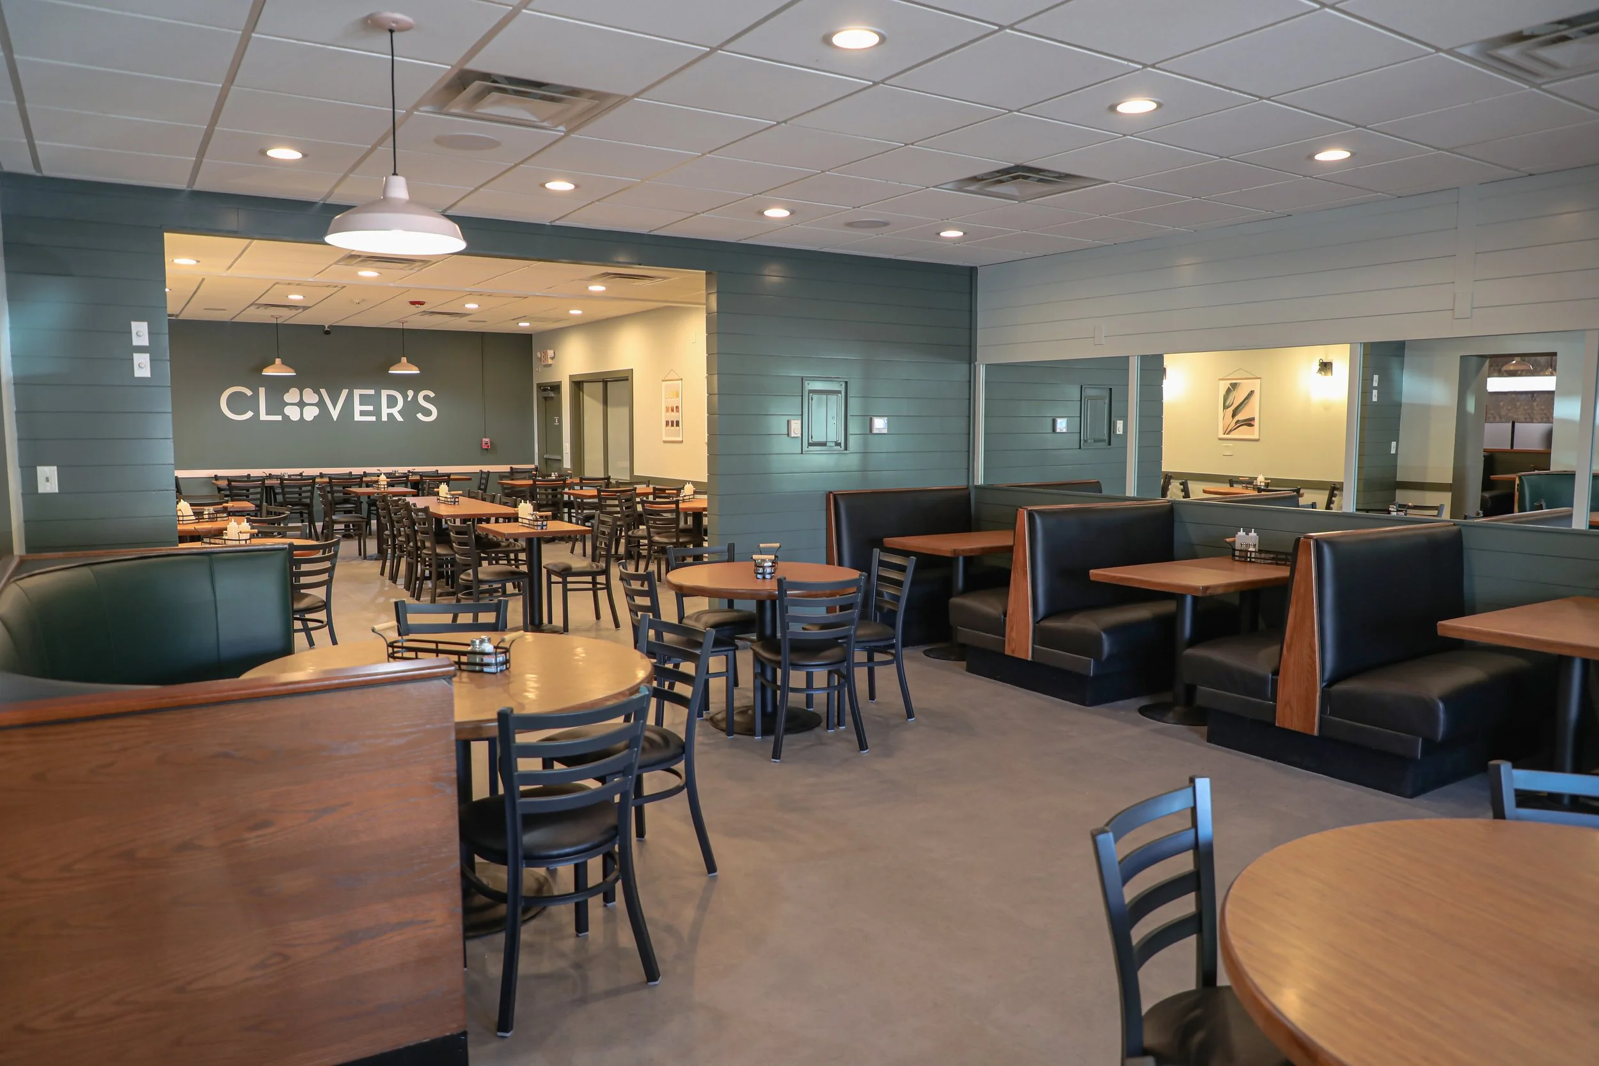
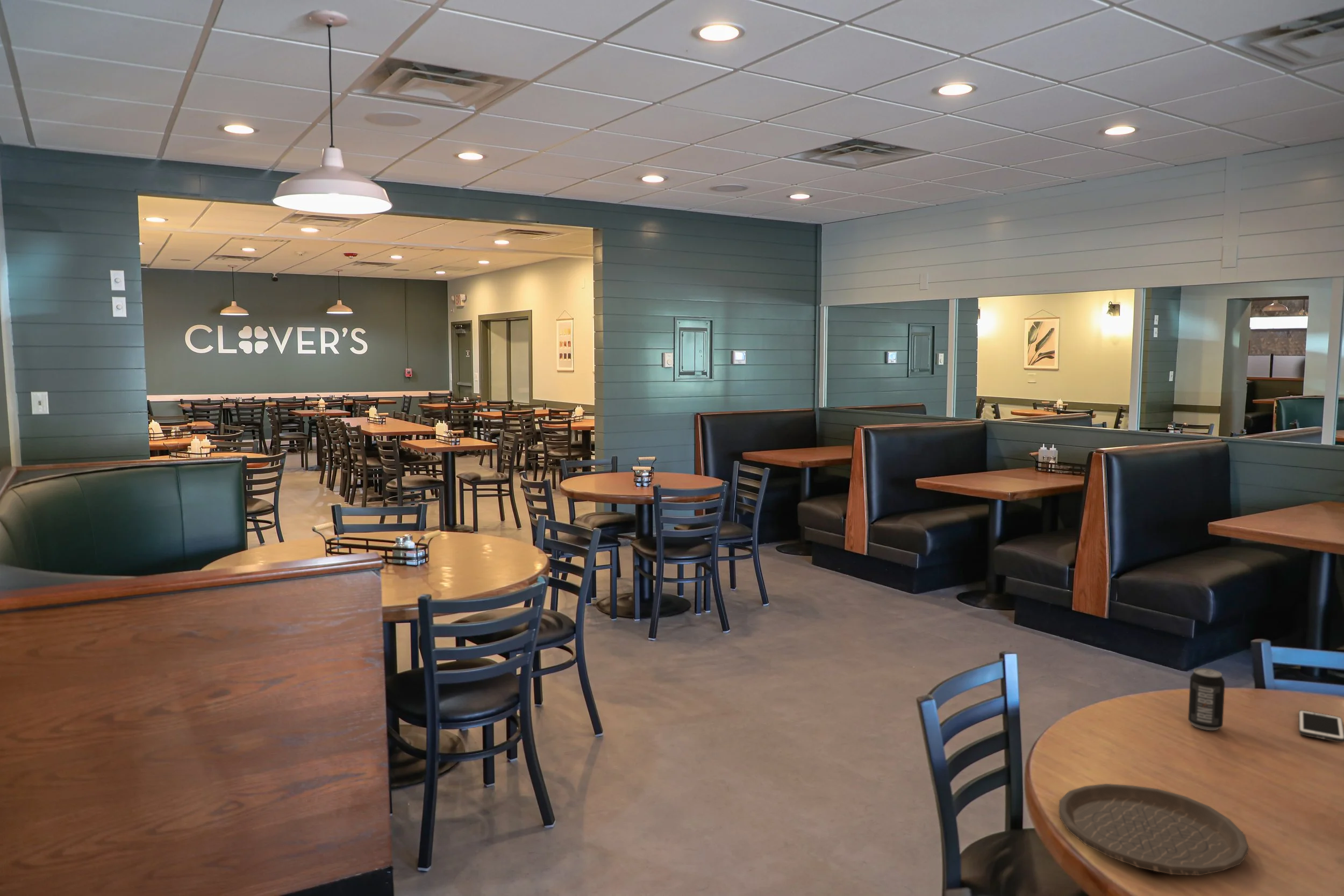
+ beverage can (1206, 699)
+ plate (1149, 828)
+ cell phone (1320, 726)
